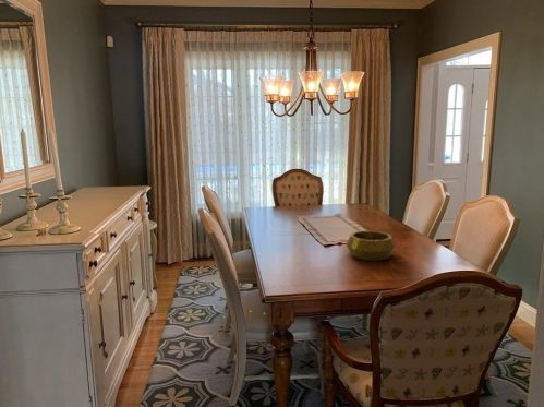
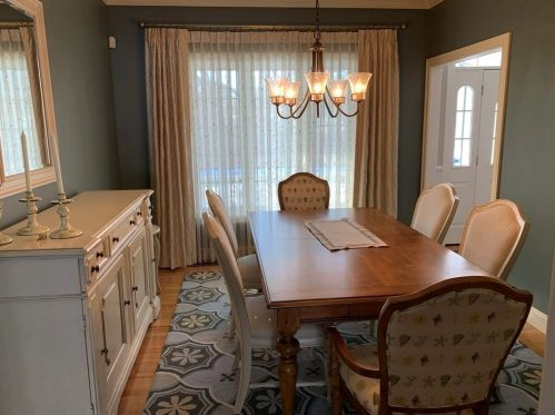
- decorative bowl (370, 244)
